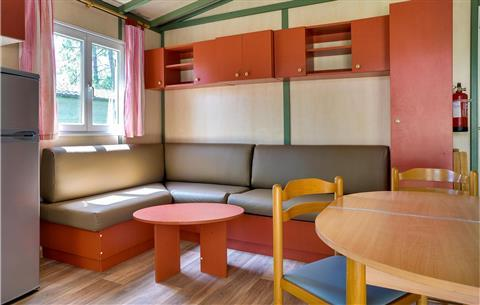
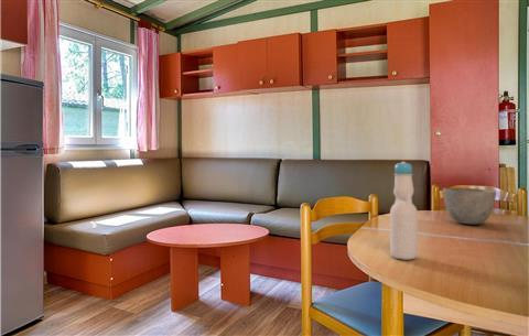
+ bottle (403, 209)
+ bowl (468, 206)
